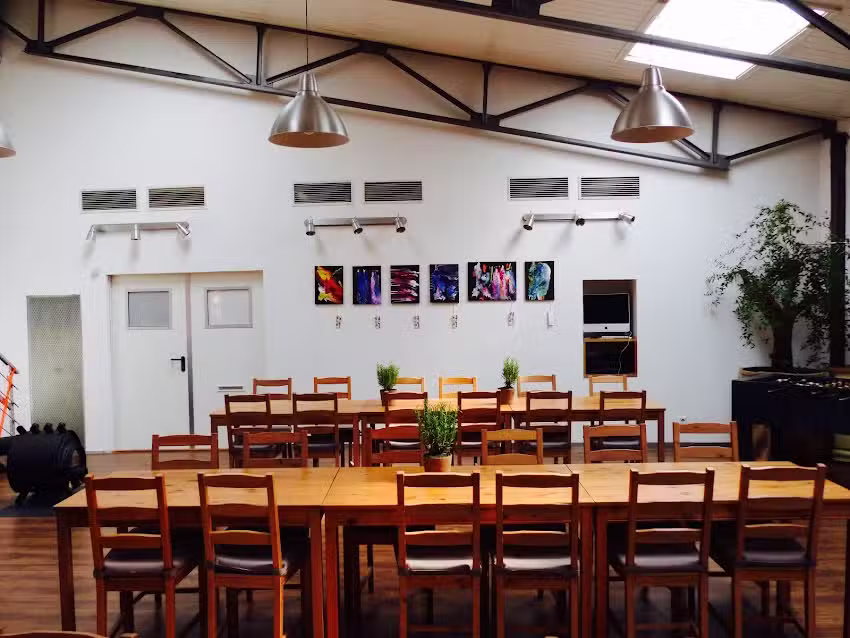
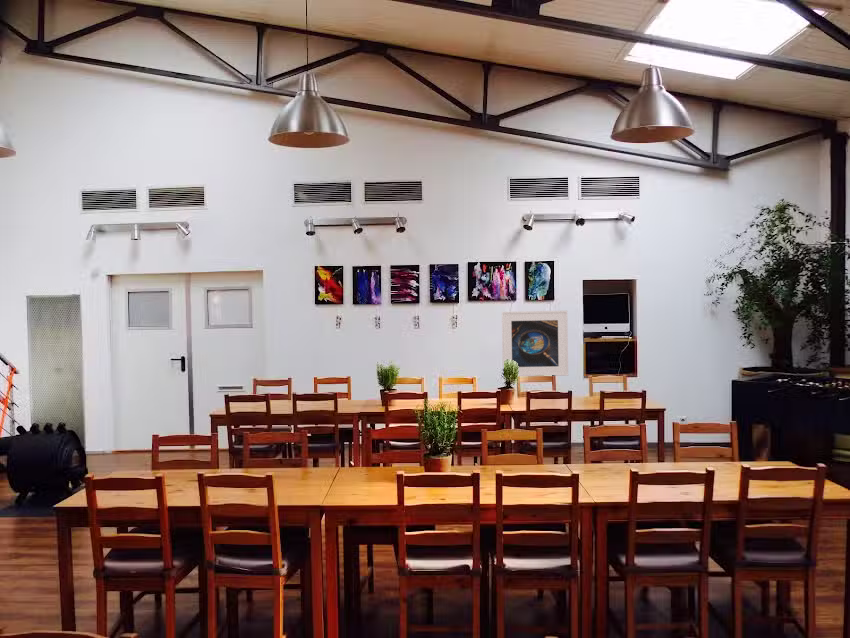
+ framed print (534, 343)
